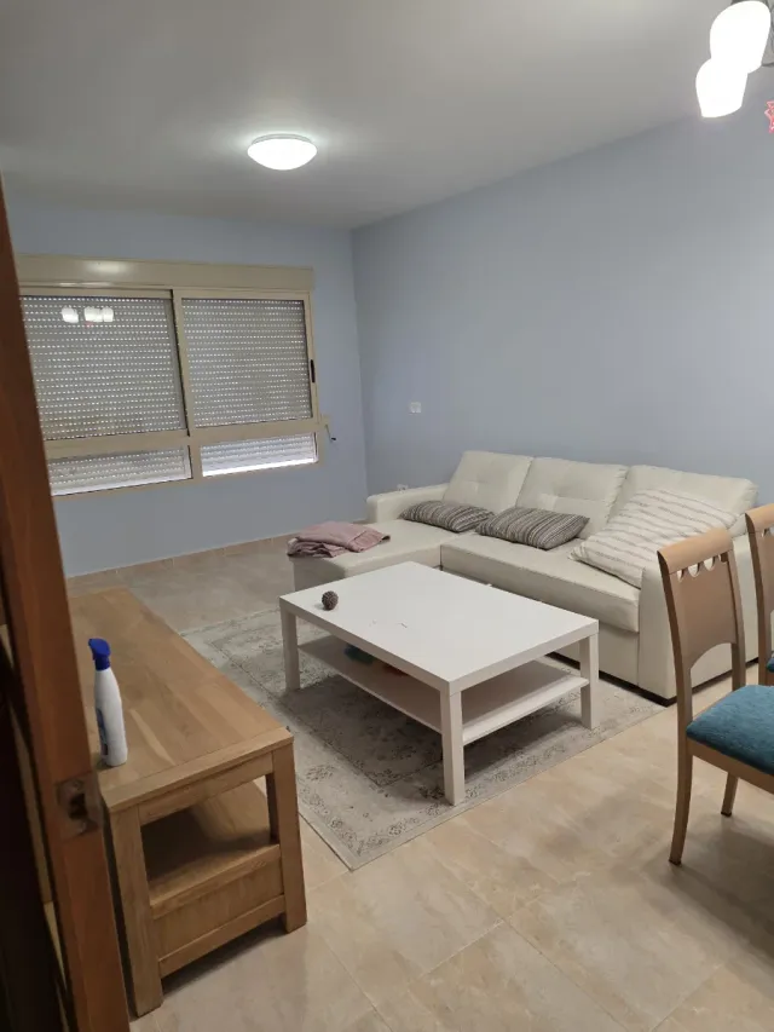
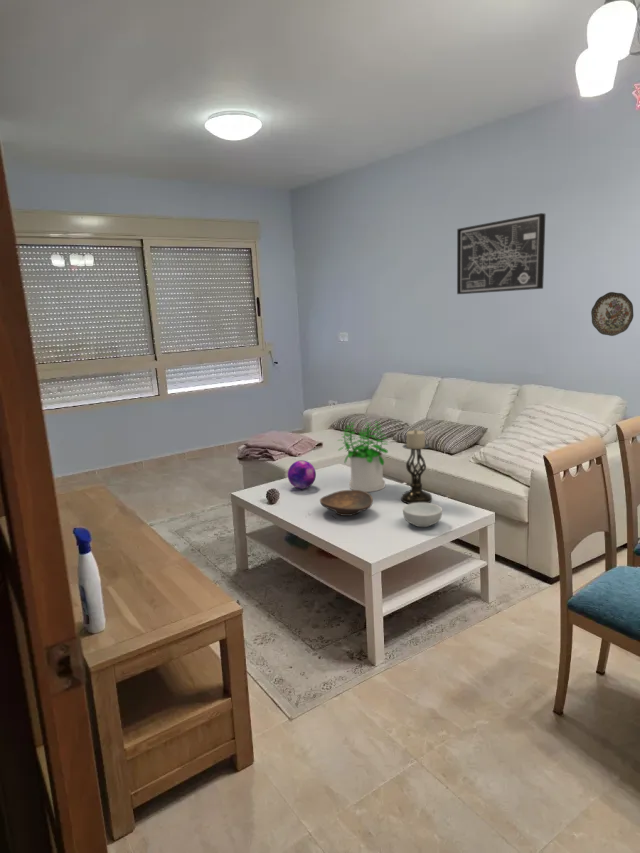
+ decorative plate (612, 314)
+ potted plant (364, 455)
+ wall art (497, 257)
+ decorative orb (301, 474)
+ cereal bowl (422, 516)
+ decorative bowl (346, 504)
+ candle holder (416, 464)
